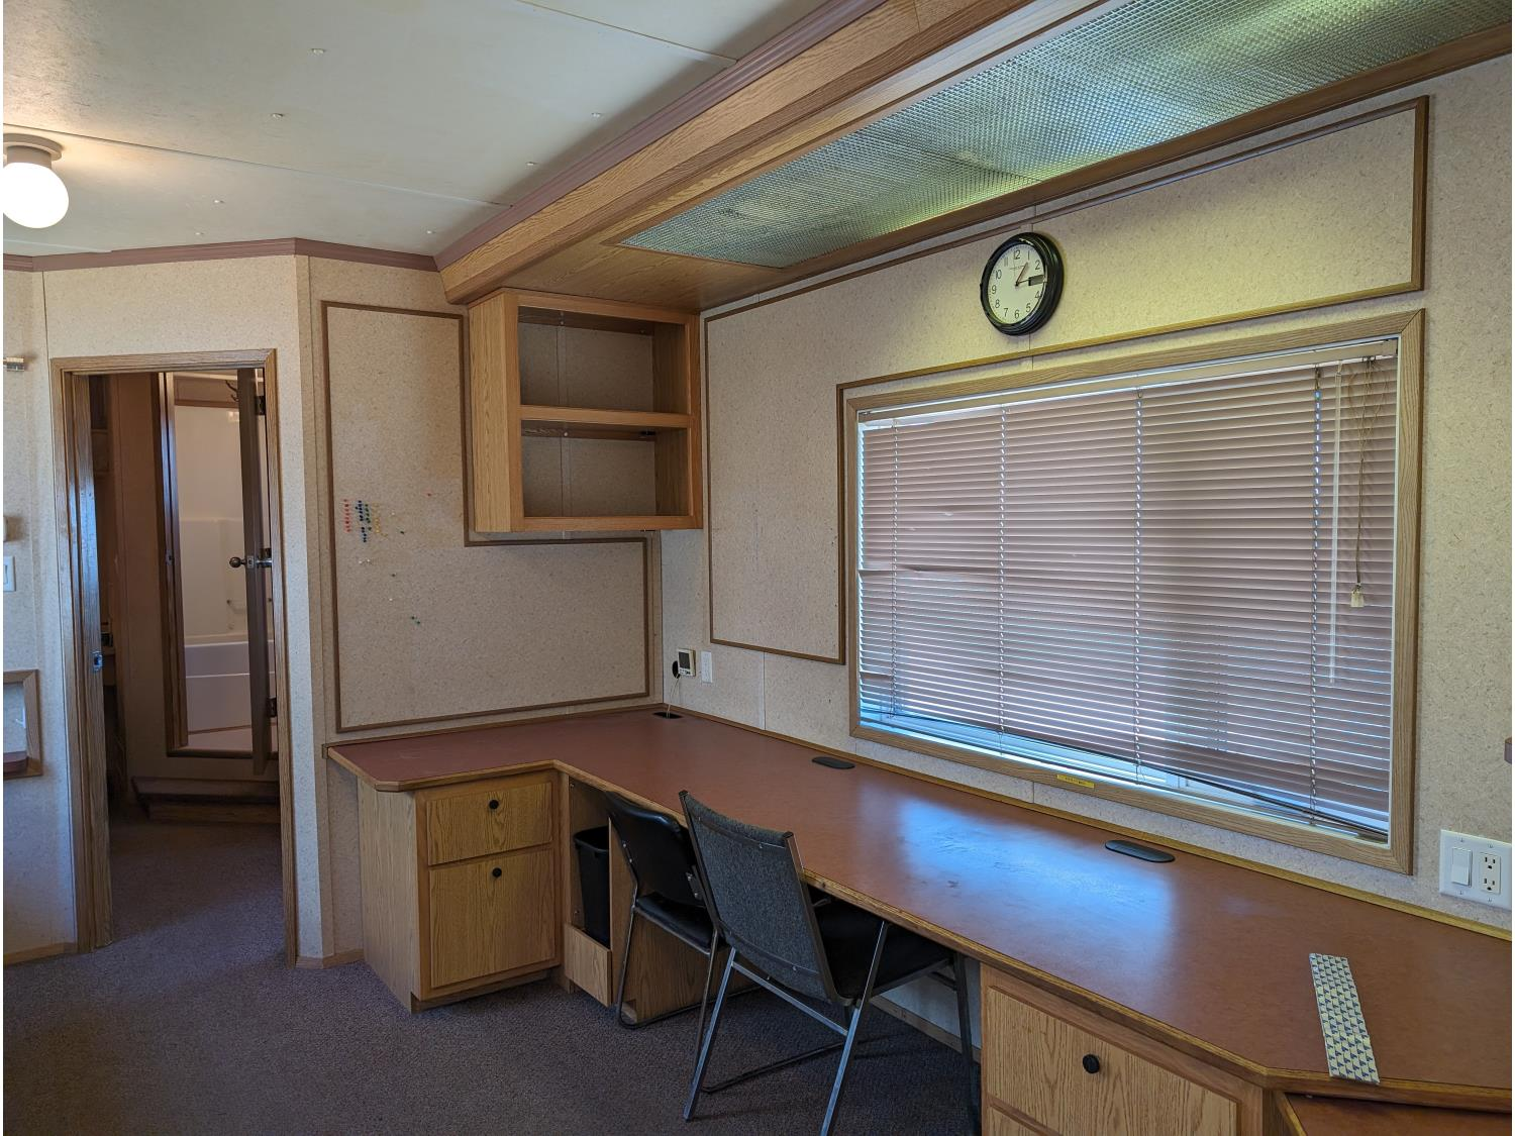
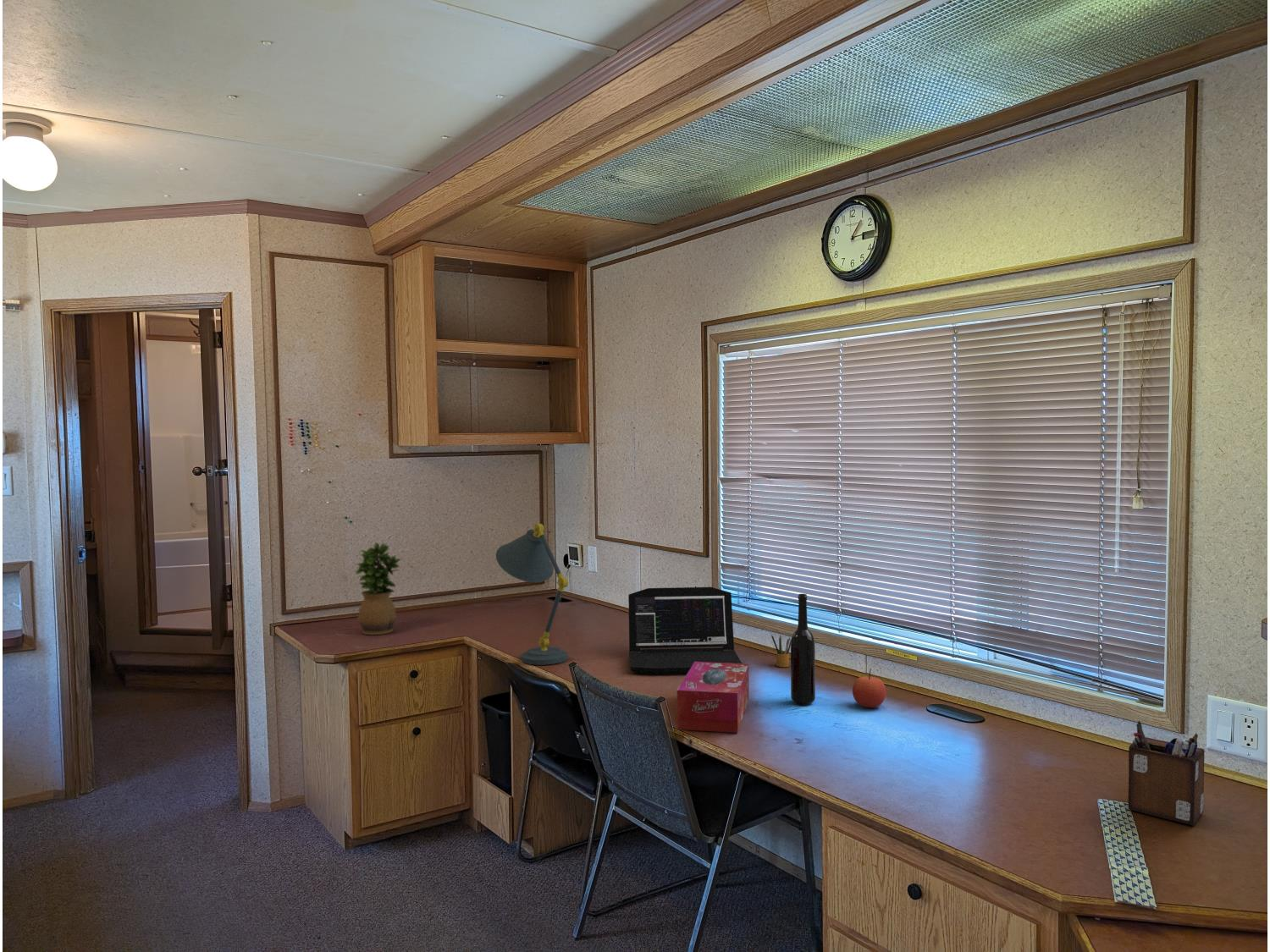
+ apple (869, 687)
+ desk organizer (1166, 767)
+ tissue box (715, 695)
+ pencil box (781, 650)
+ potted plant (378, 586)
+ desk lamp (538, 581)
+ bottle (803, 648)
+ laptop (683, 629)
